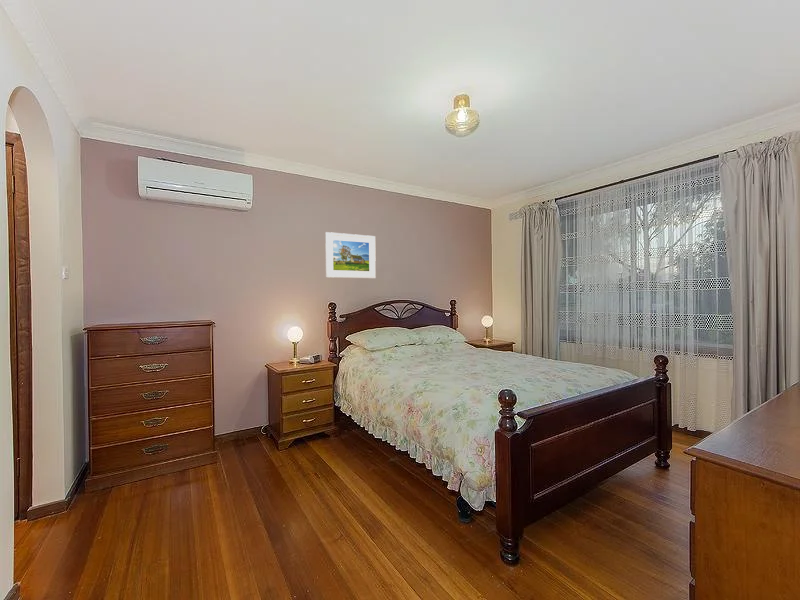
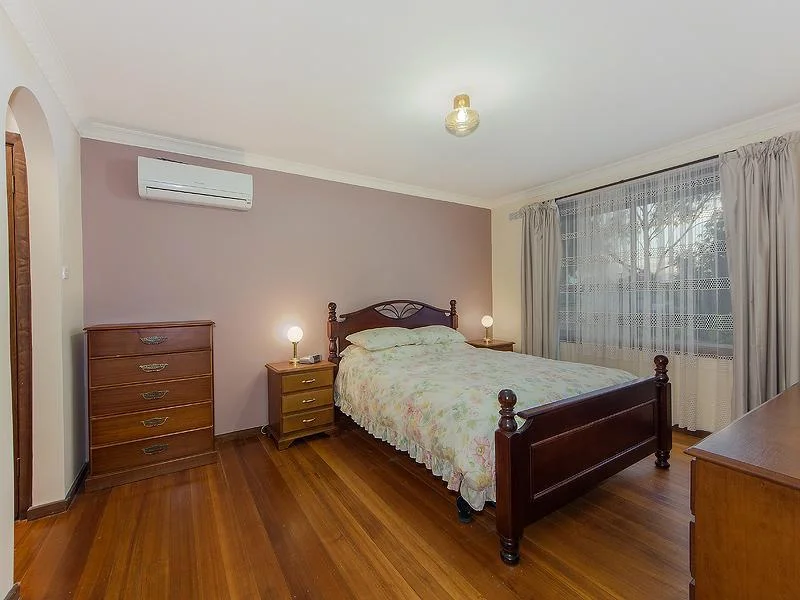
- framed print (351, 256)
